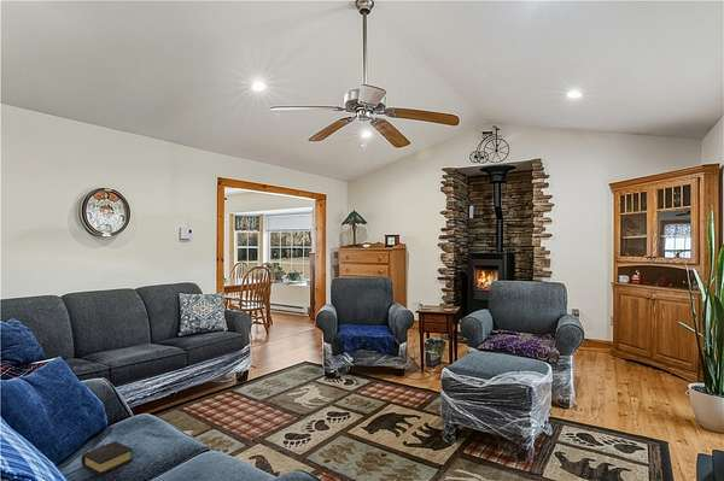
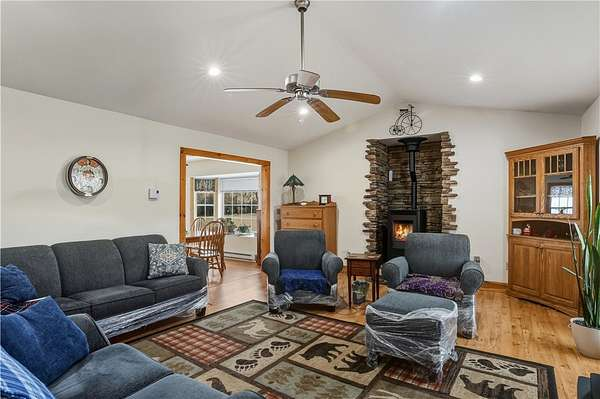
- book (106, 457)
